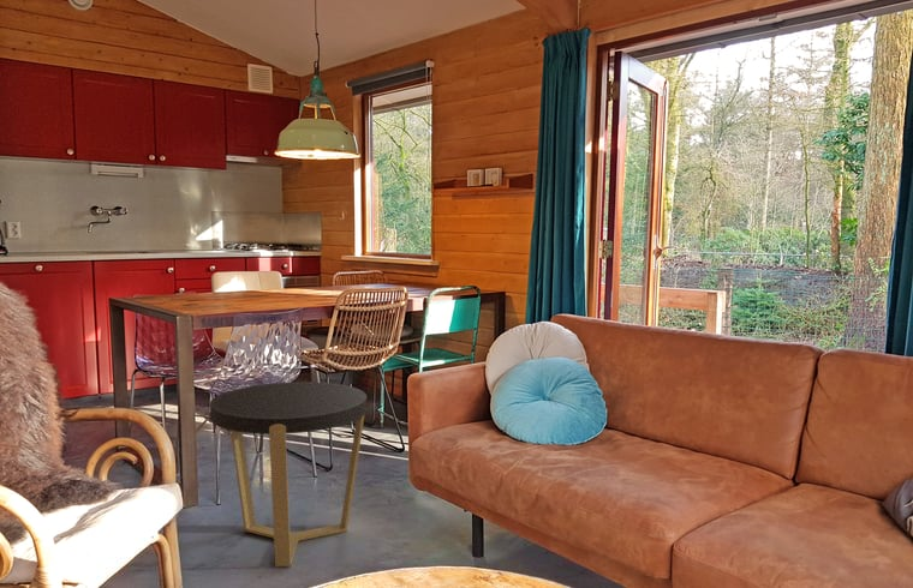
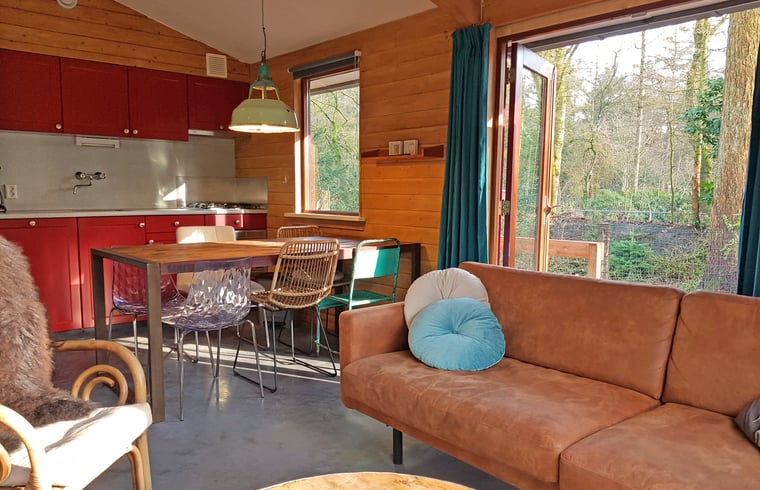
- side table (286, 469)
